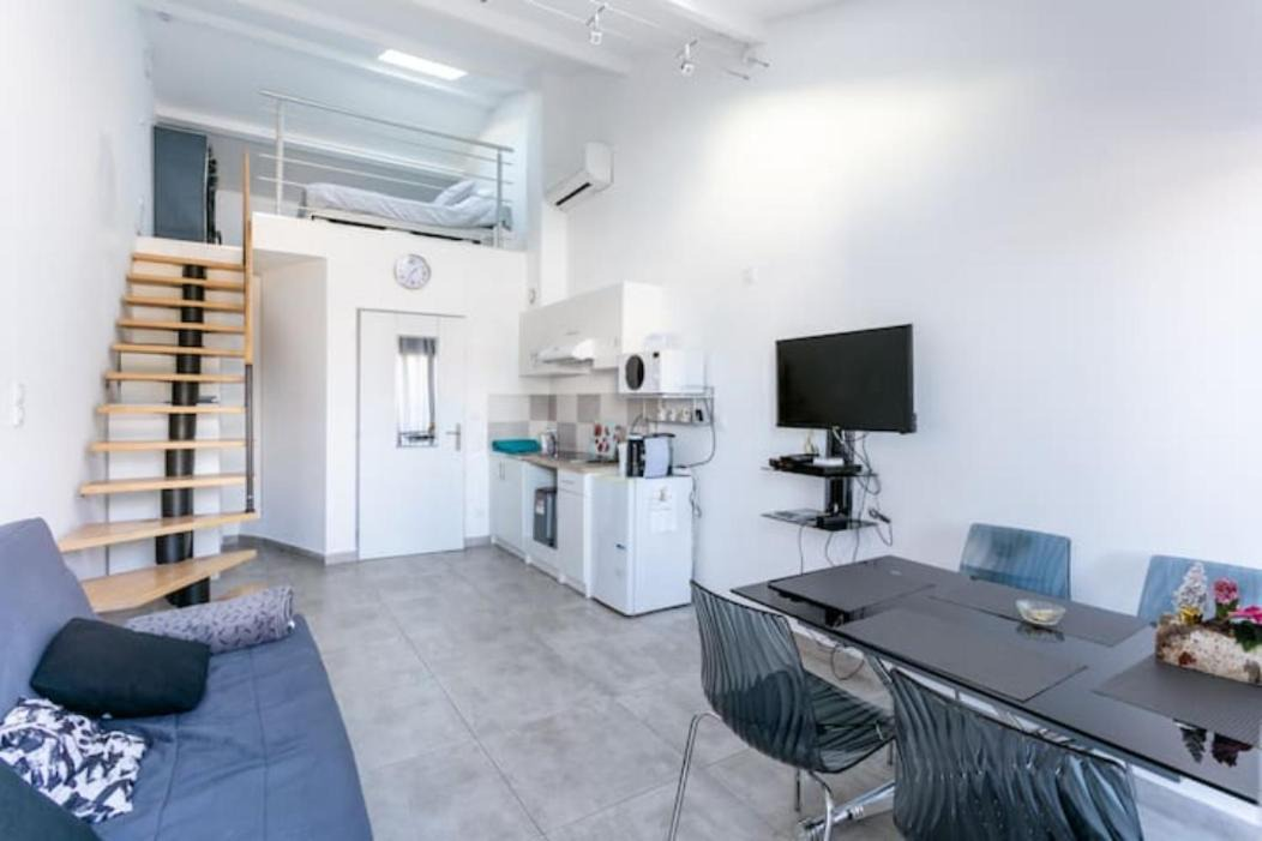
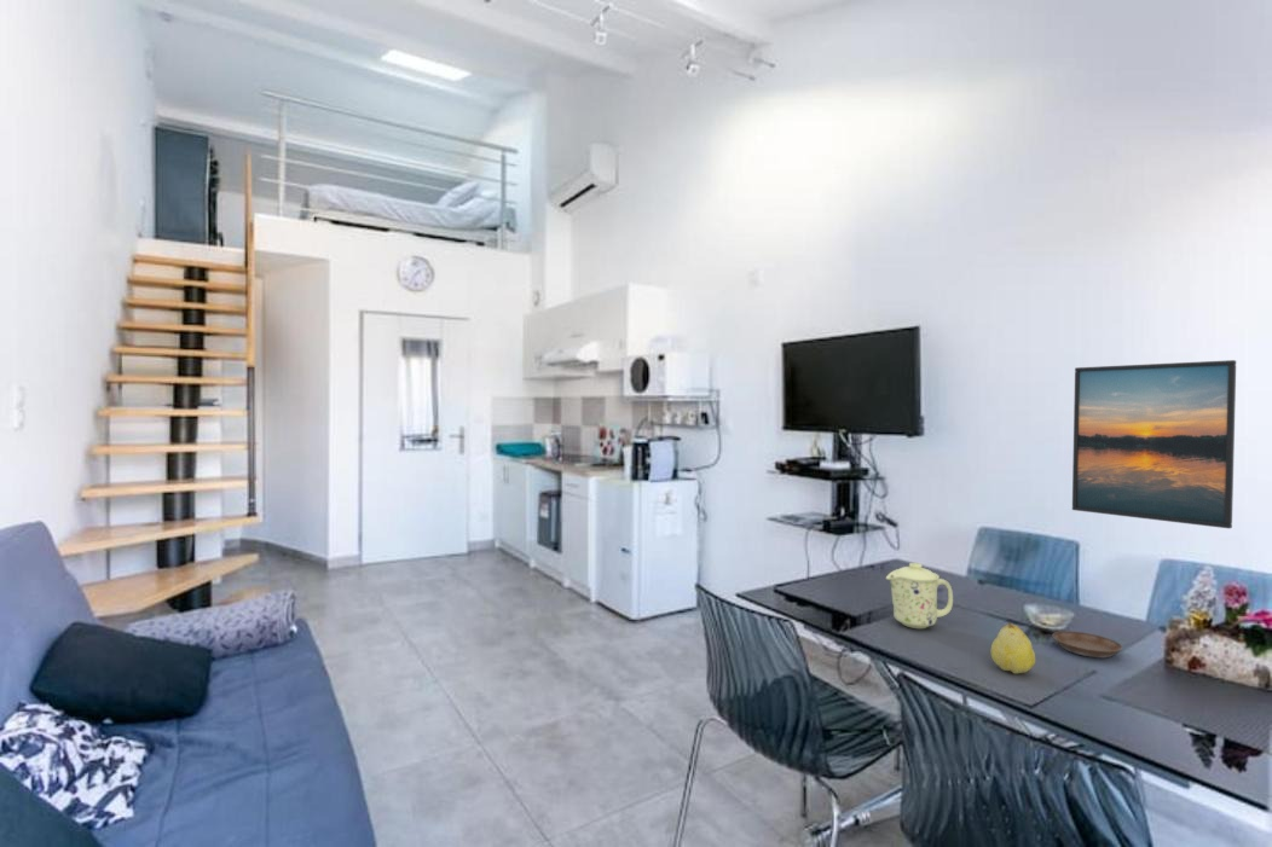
+ saucer (1086, 645)
+ fruit (1012, 645)
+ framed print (1146, 441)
+ mug (918, 594)
